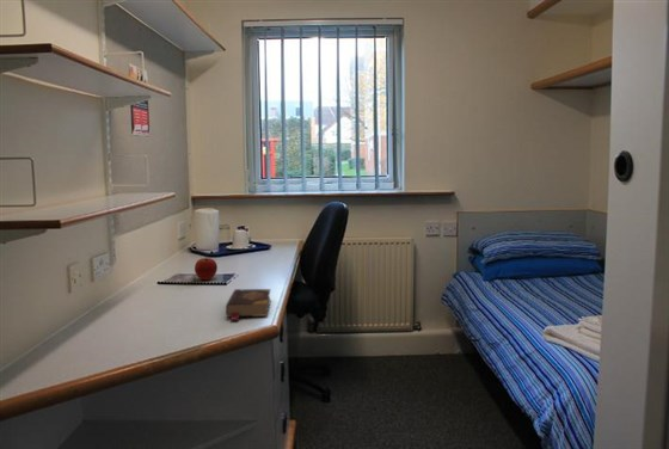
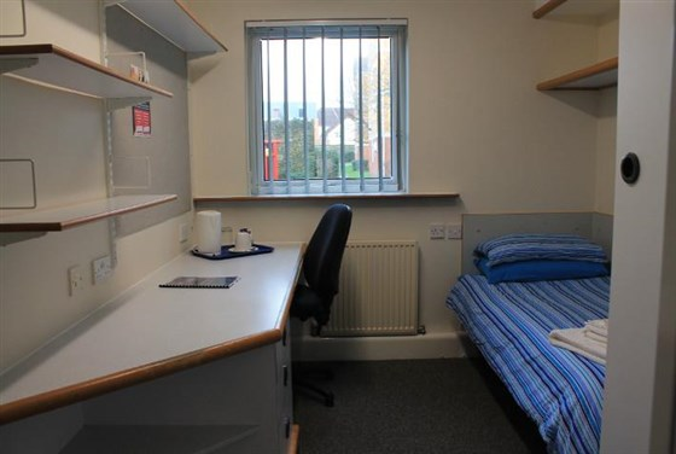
- apple (205, 266)
- book (248, 303)
